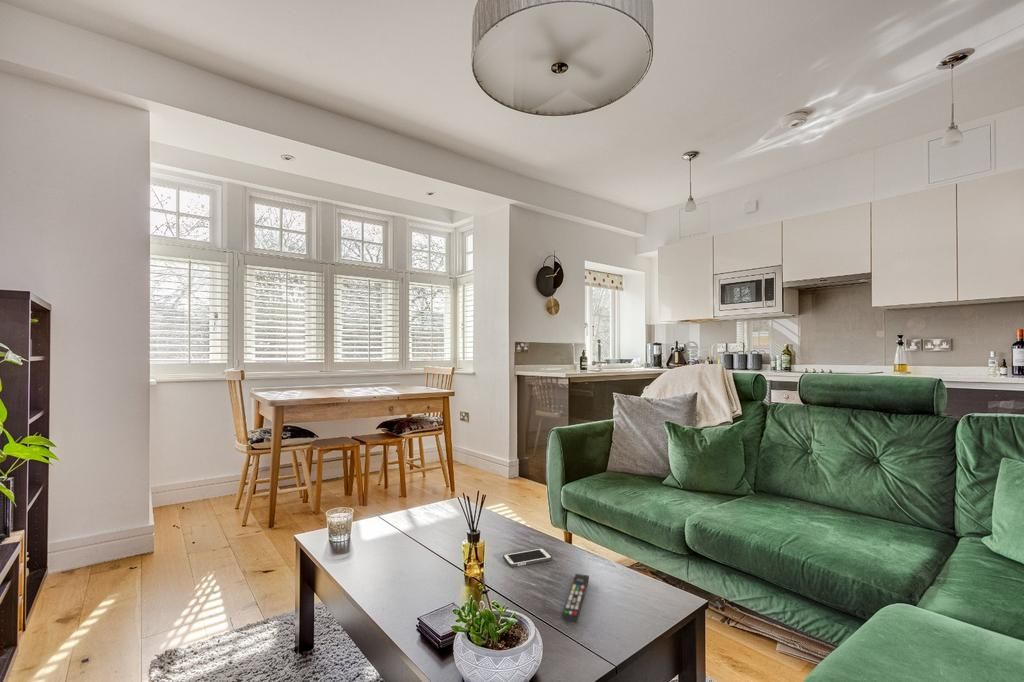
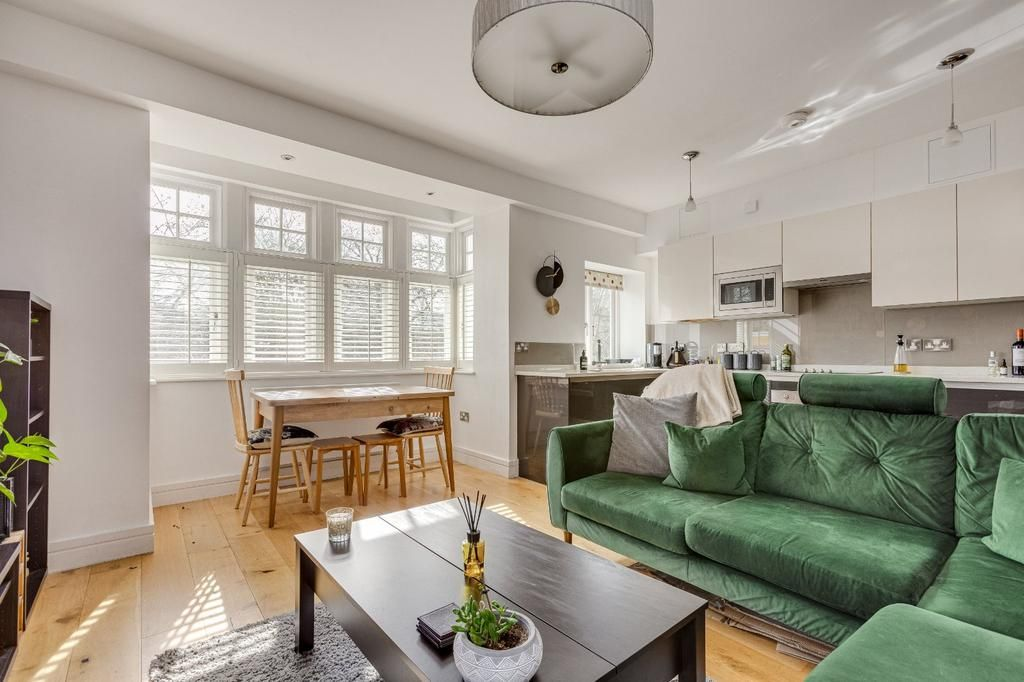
- remote control (576, 595)
- cell phone (527, 557)
